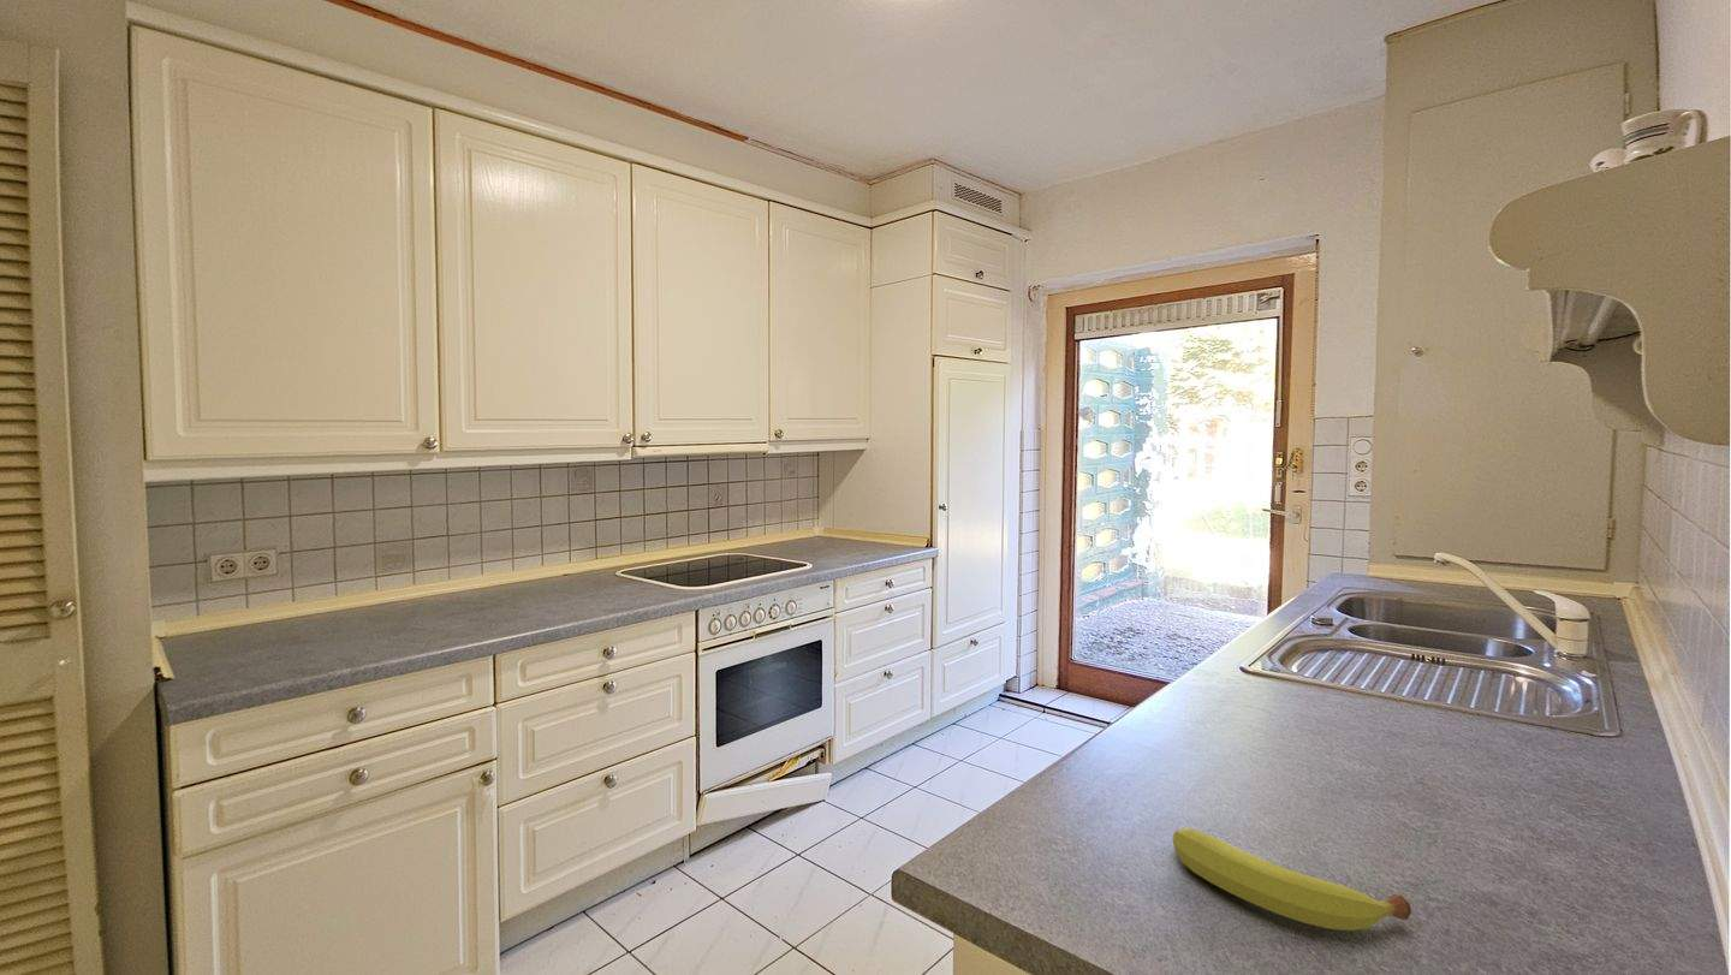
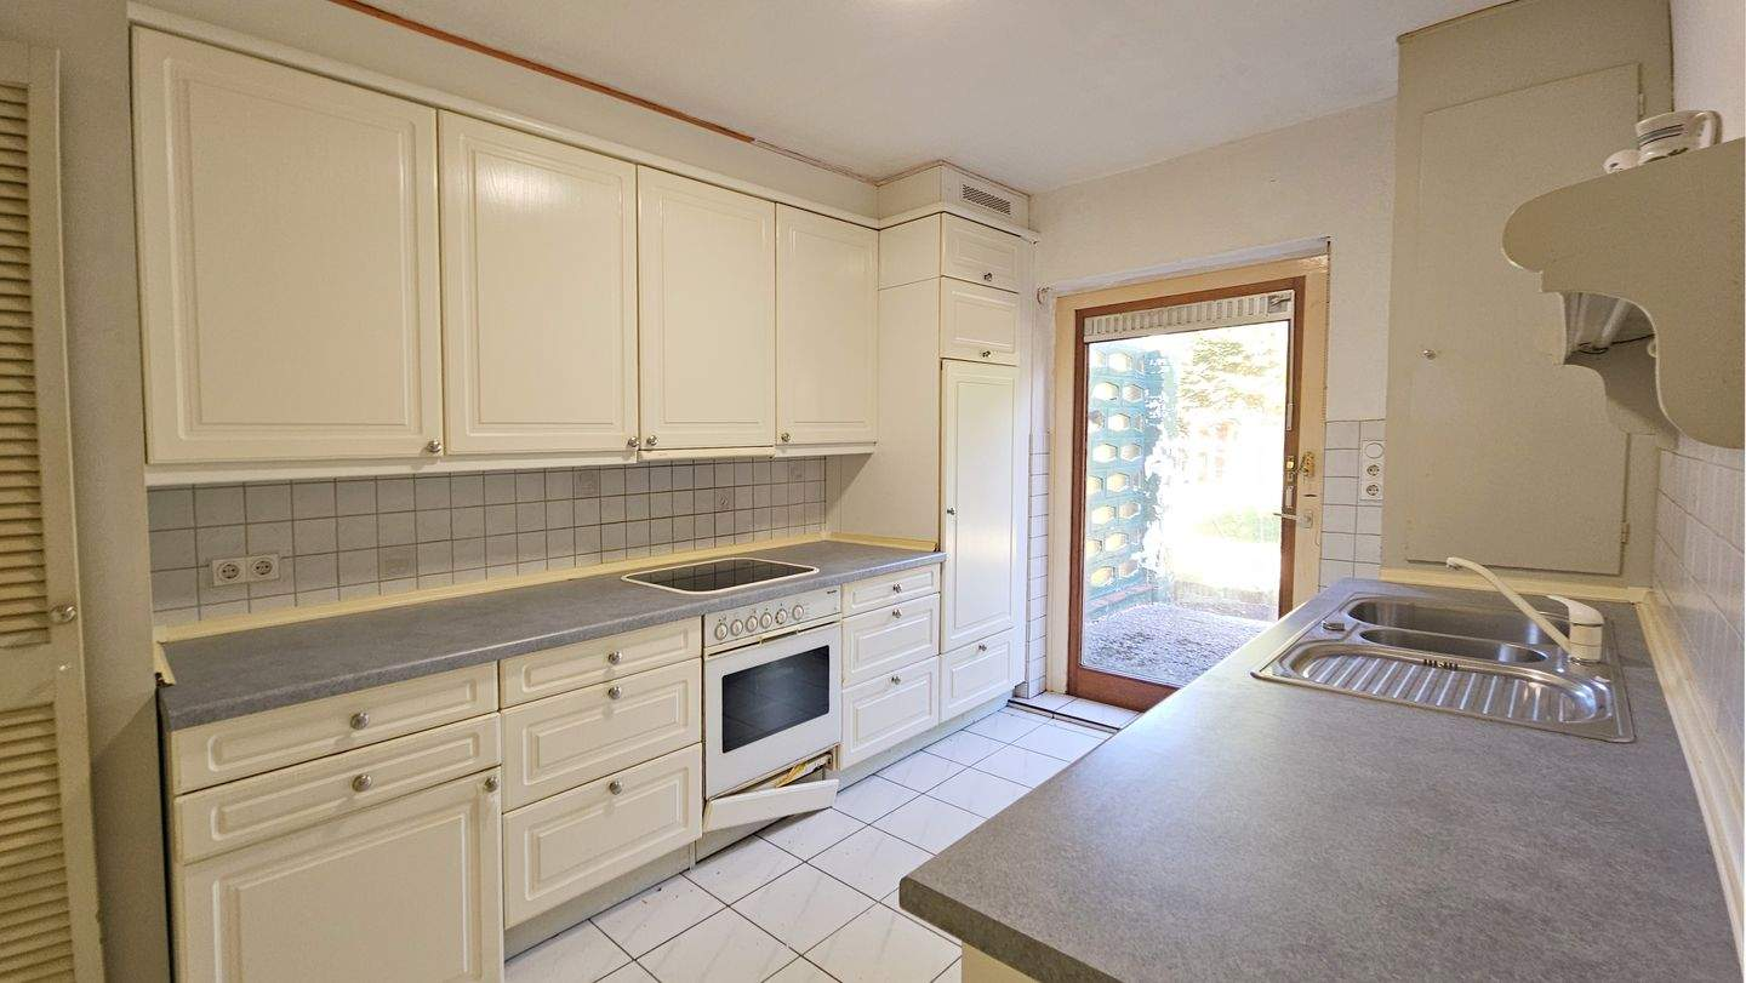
- fruit (1274, 870)
